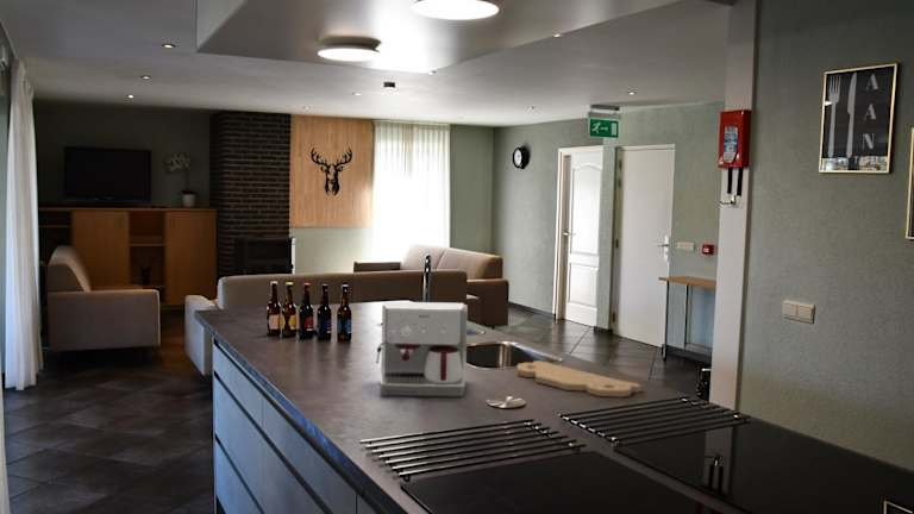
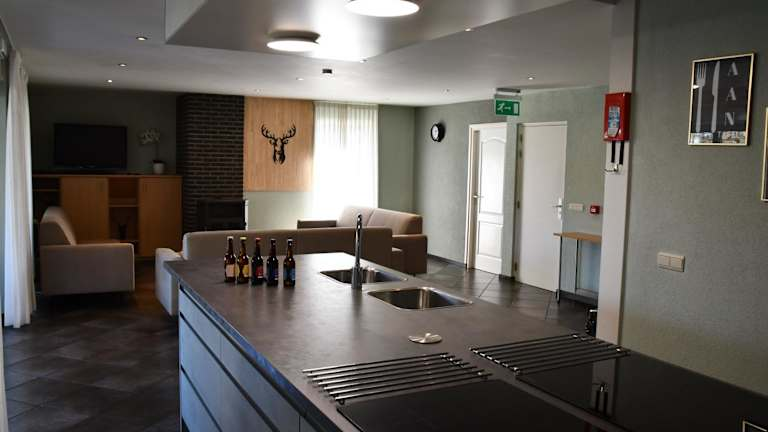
- cutting board (569, 378)
- coffee maker (424, 346)
